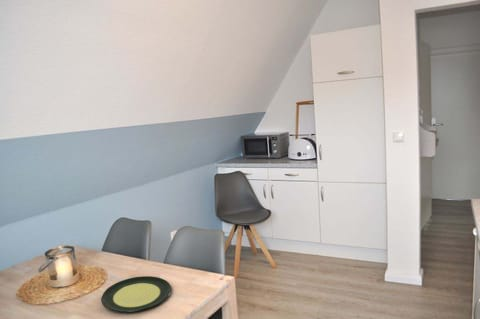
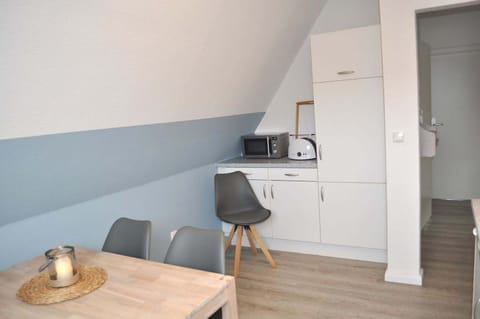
- plate (137, 293)
